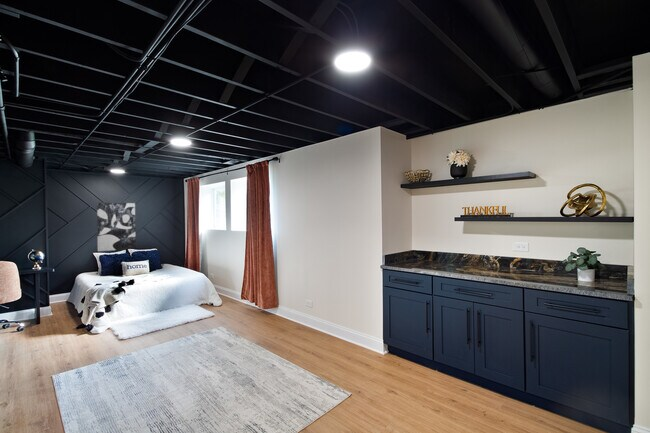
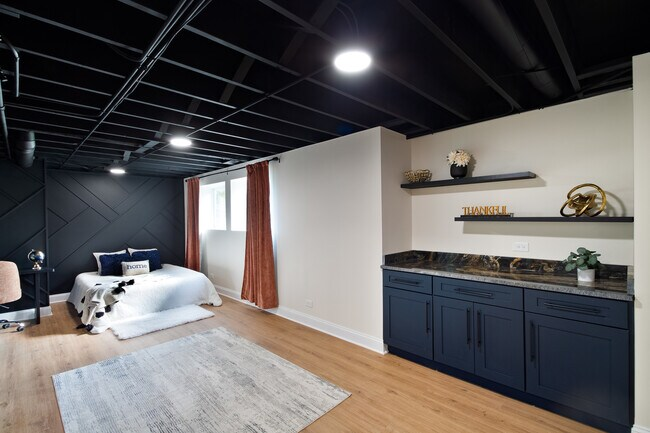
- wall art (116, 226)
